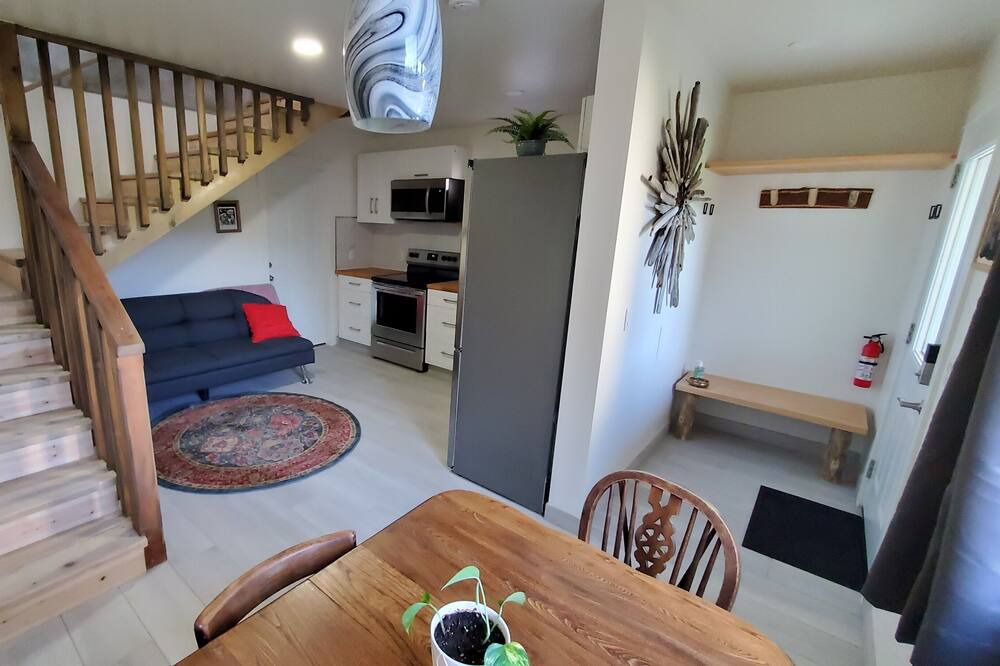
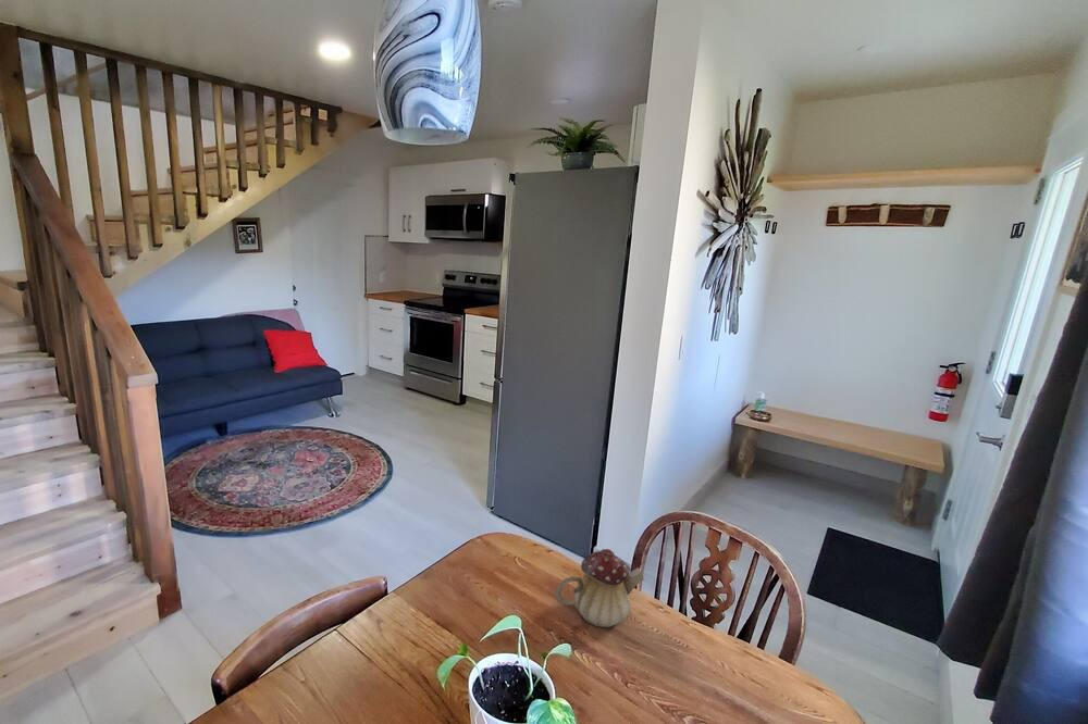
+ teapot (599, 581)
